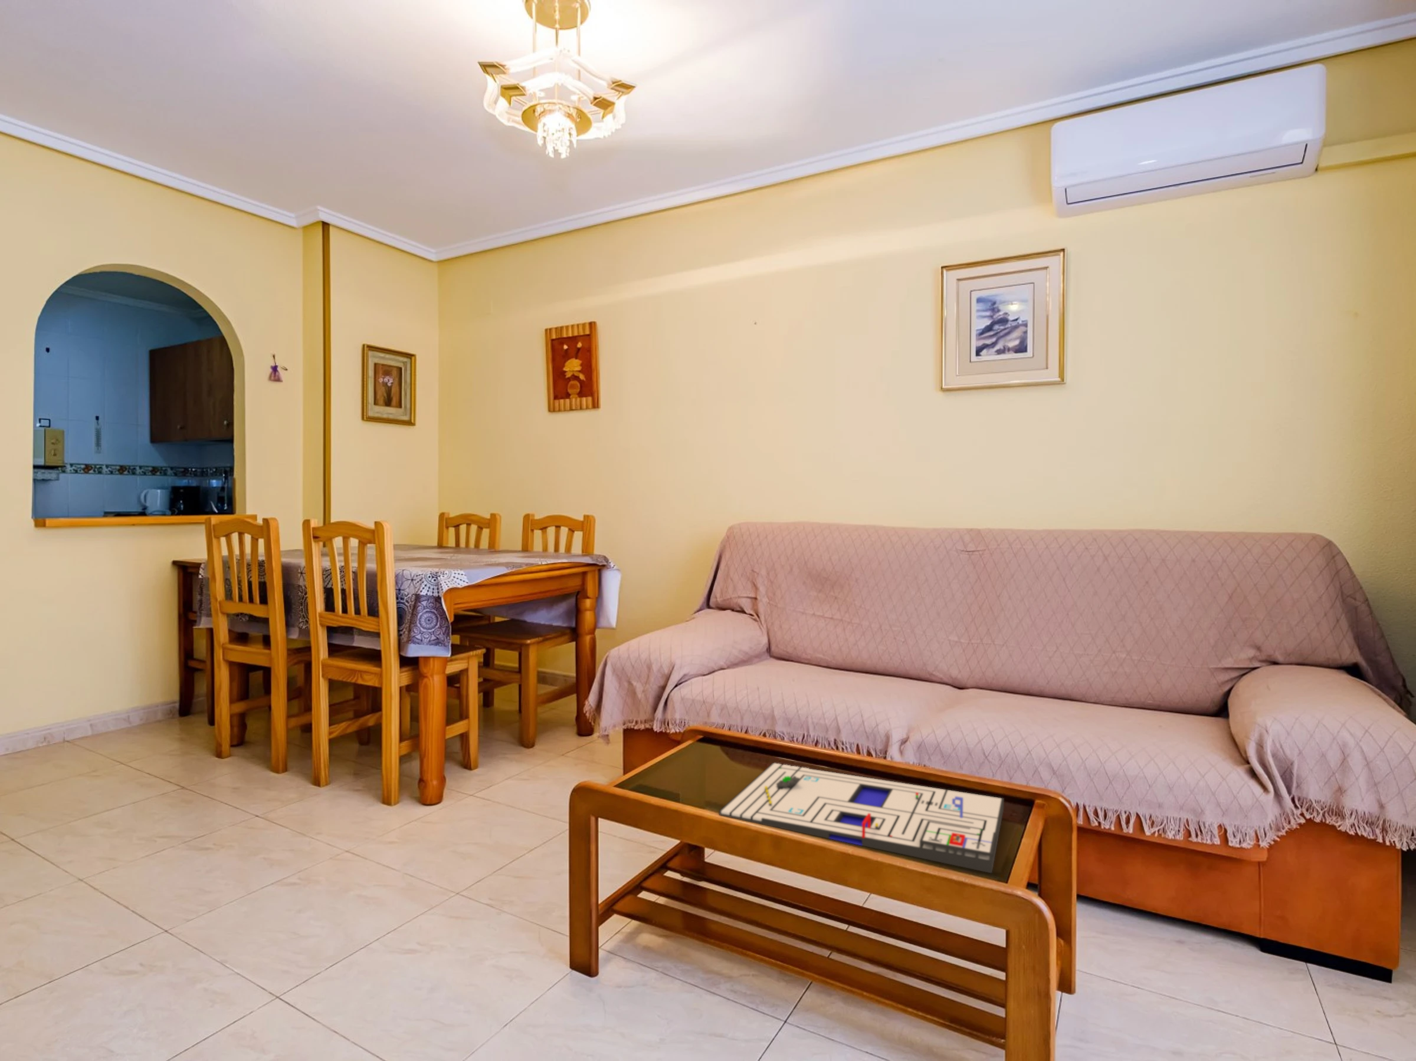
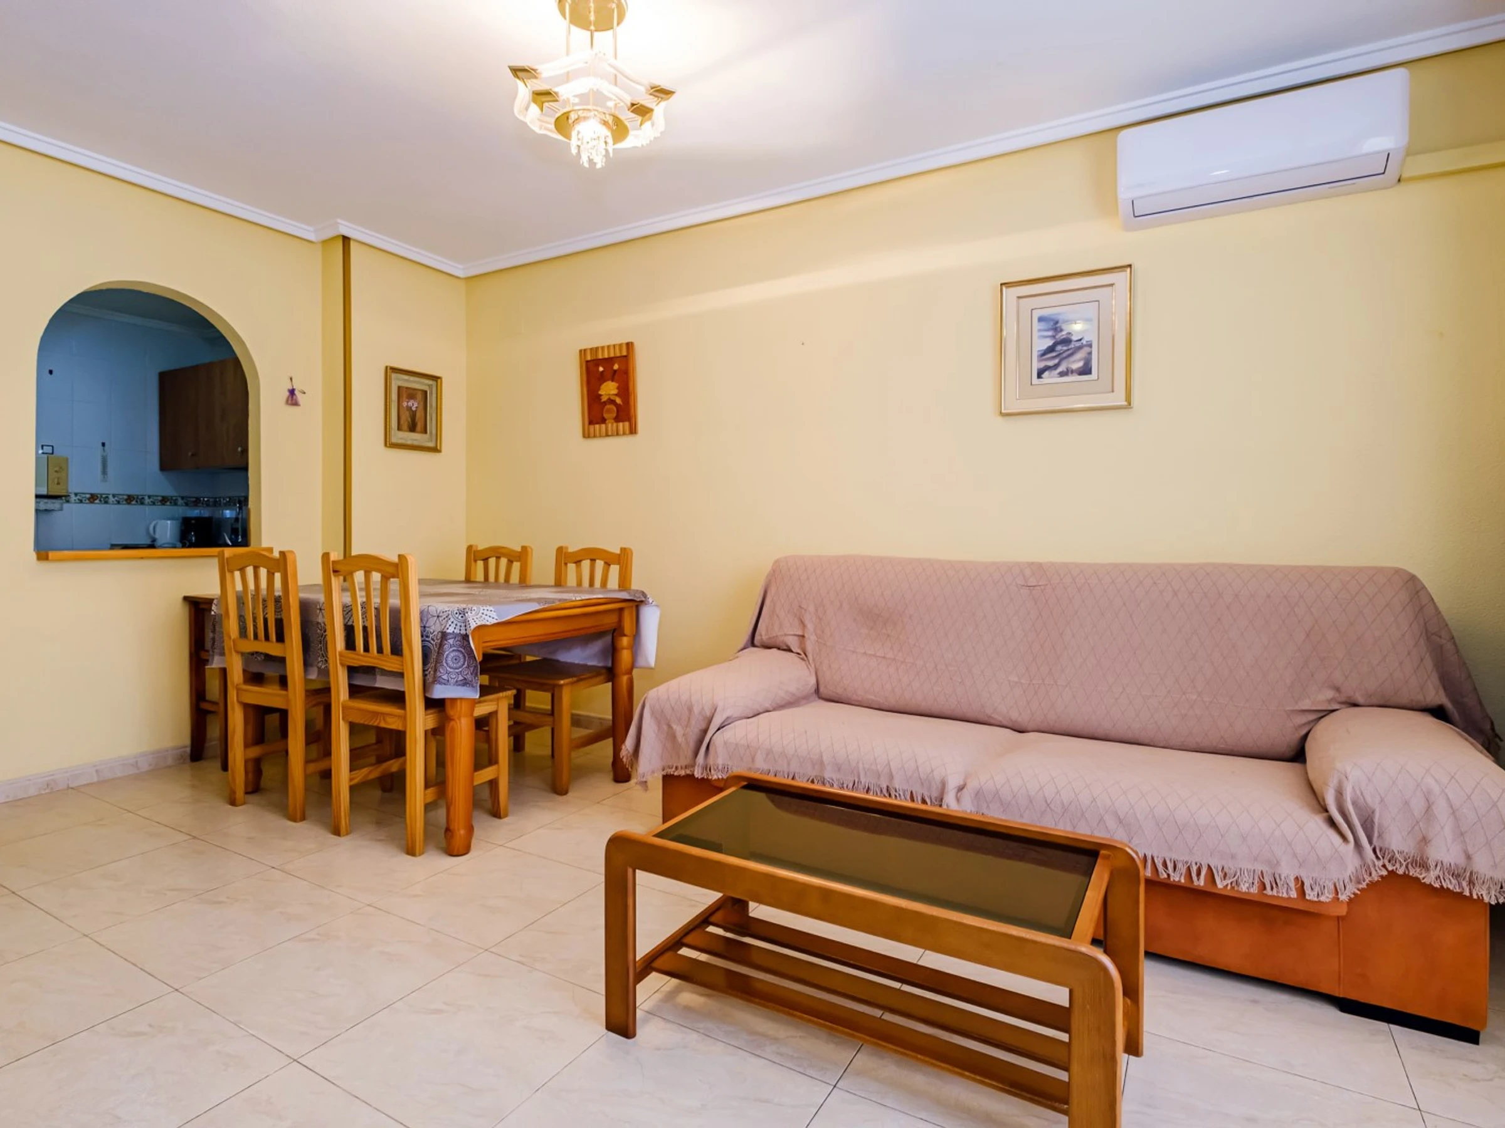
- board game (865, 789)
